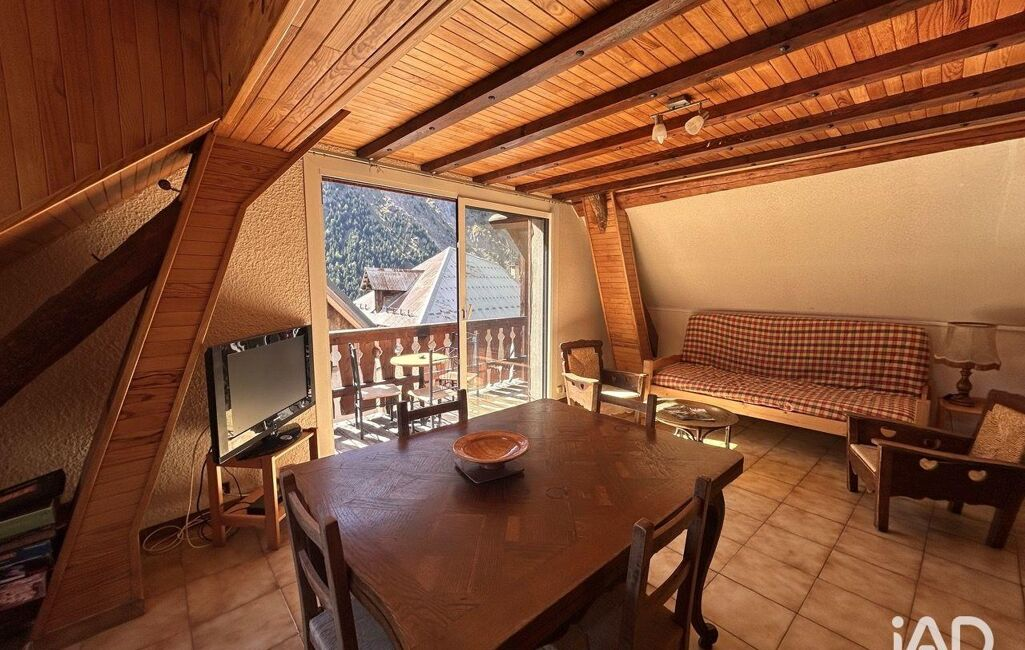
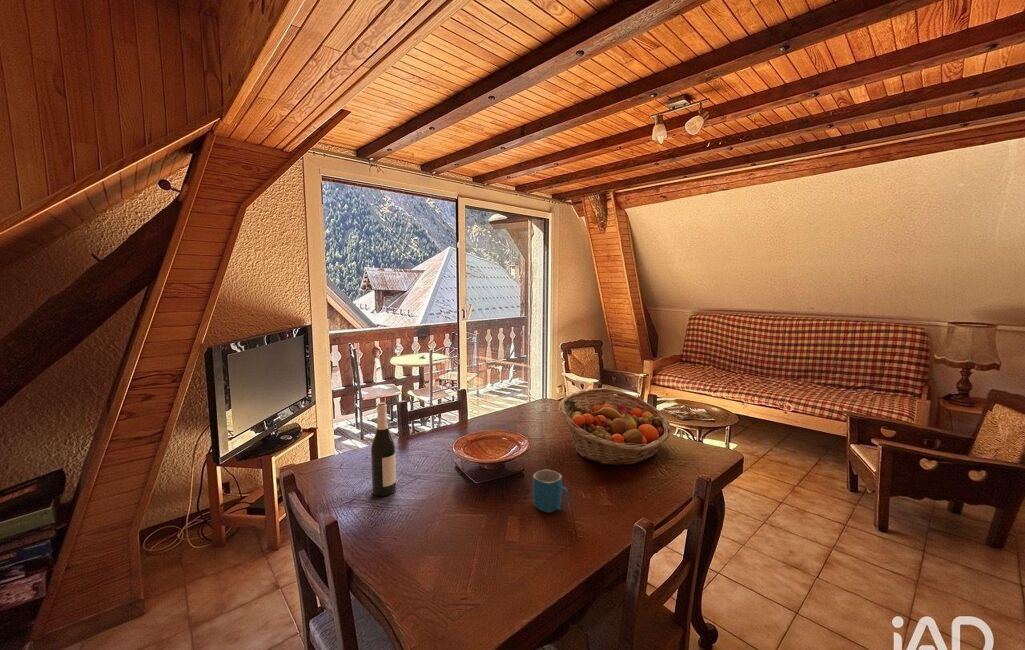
+ wine bottle (383, 447)
+ fruit basket (614, 424)
+ mug (551, 492)
